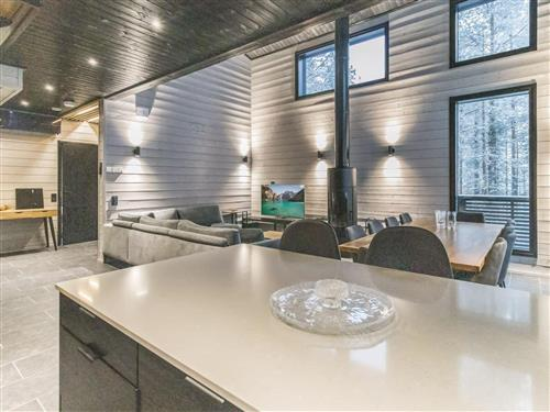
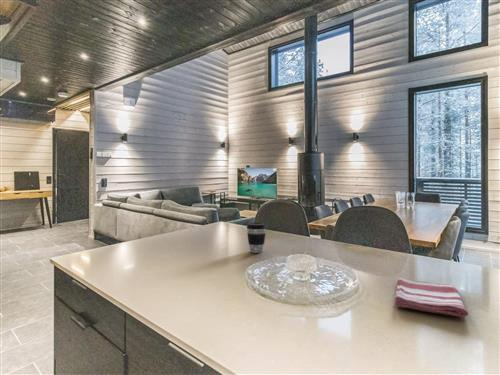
+ dish towel (427, 294)
+ coffee cup (256, 237)
